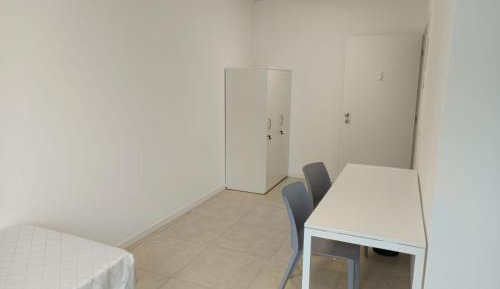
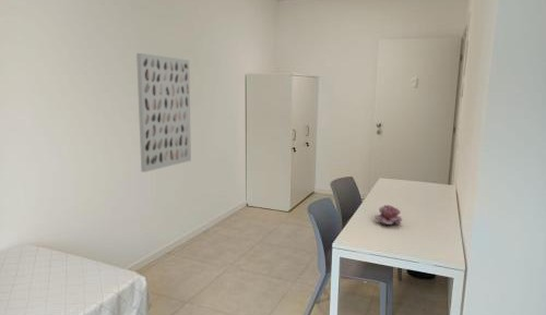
+ wall art (166, 112)
+ flower (390, 215)
